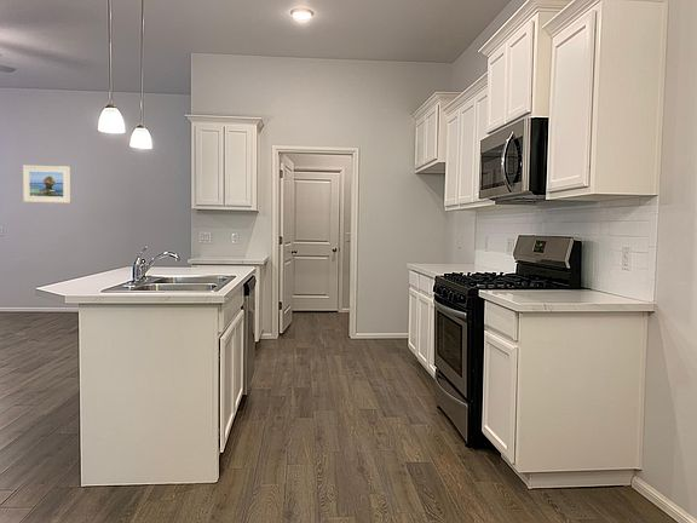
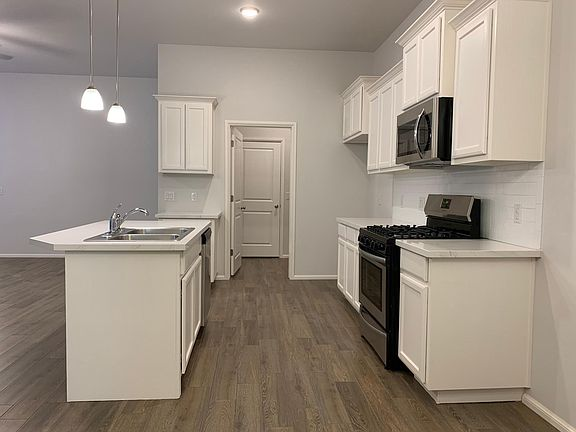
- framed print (46, 184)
